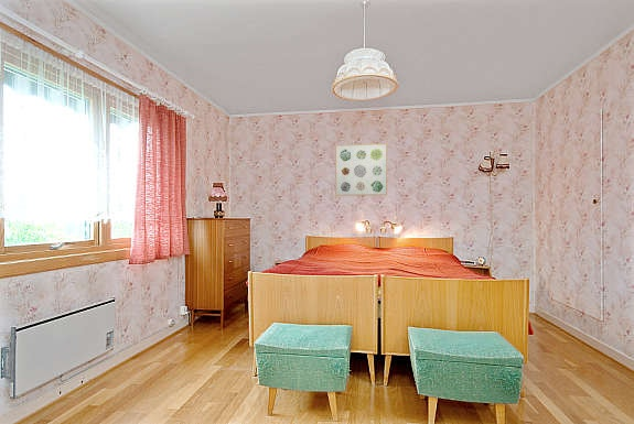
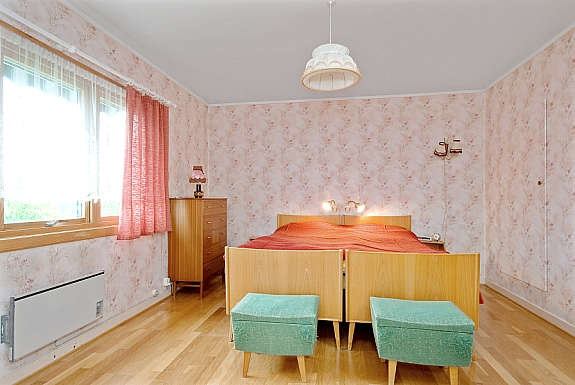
- wall art (361, 170)
